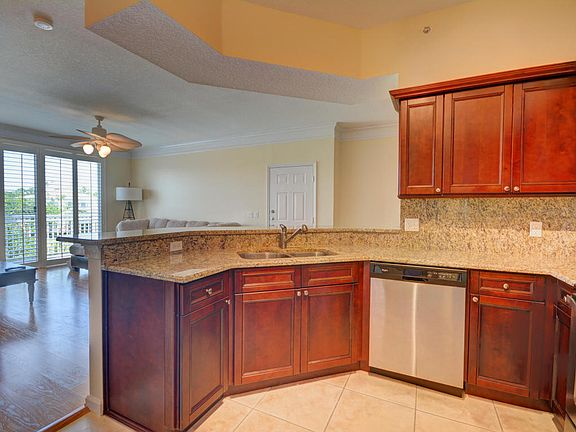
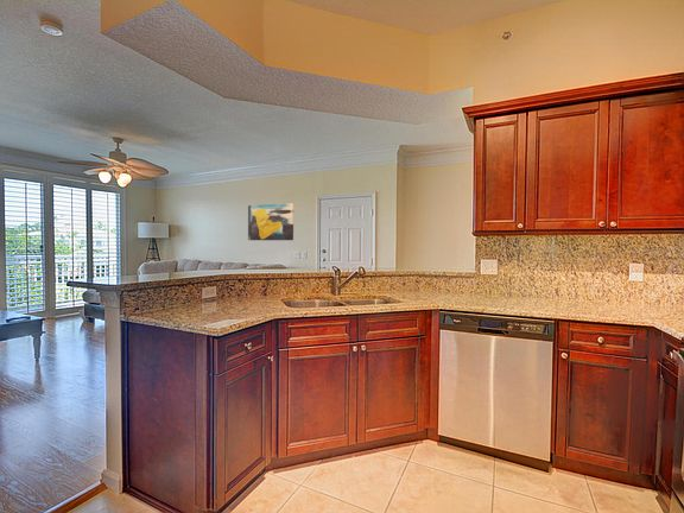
+ wall art (270, 222)
